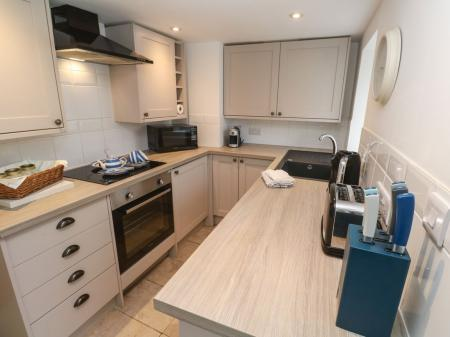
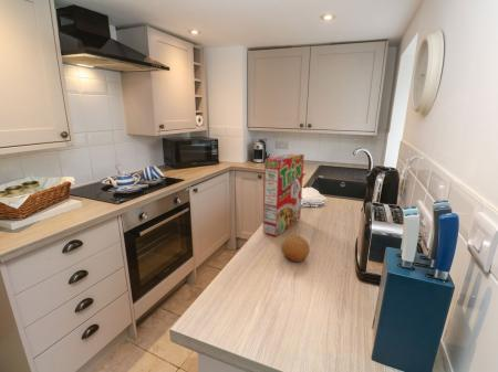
+ cereal box (283, 192)
+ fruit (295, 247)
